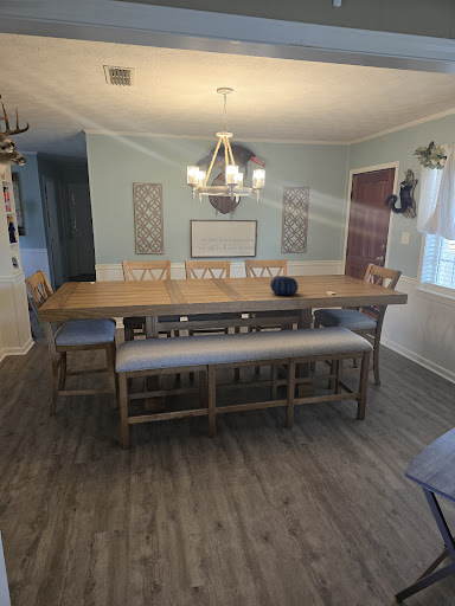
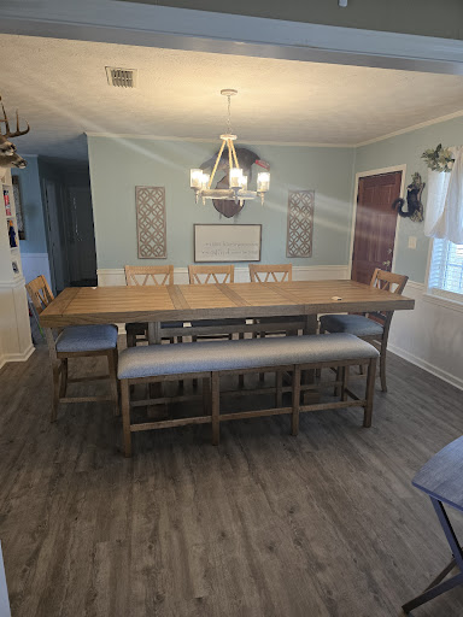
- decorative bowl (283, 284)
